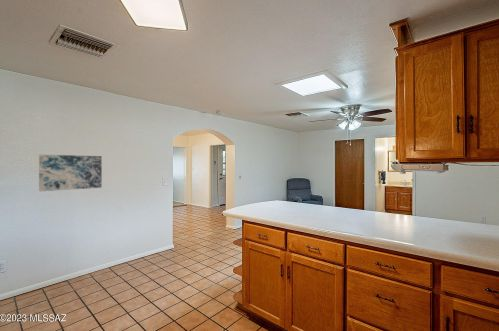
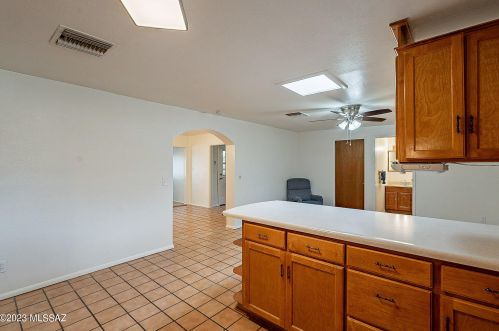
- wall art (72, 172)
